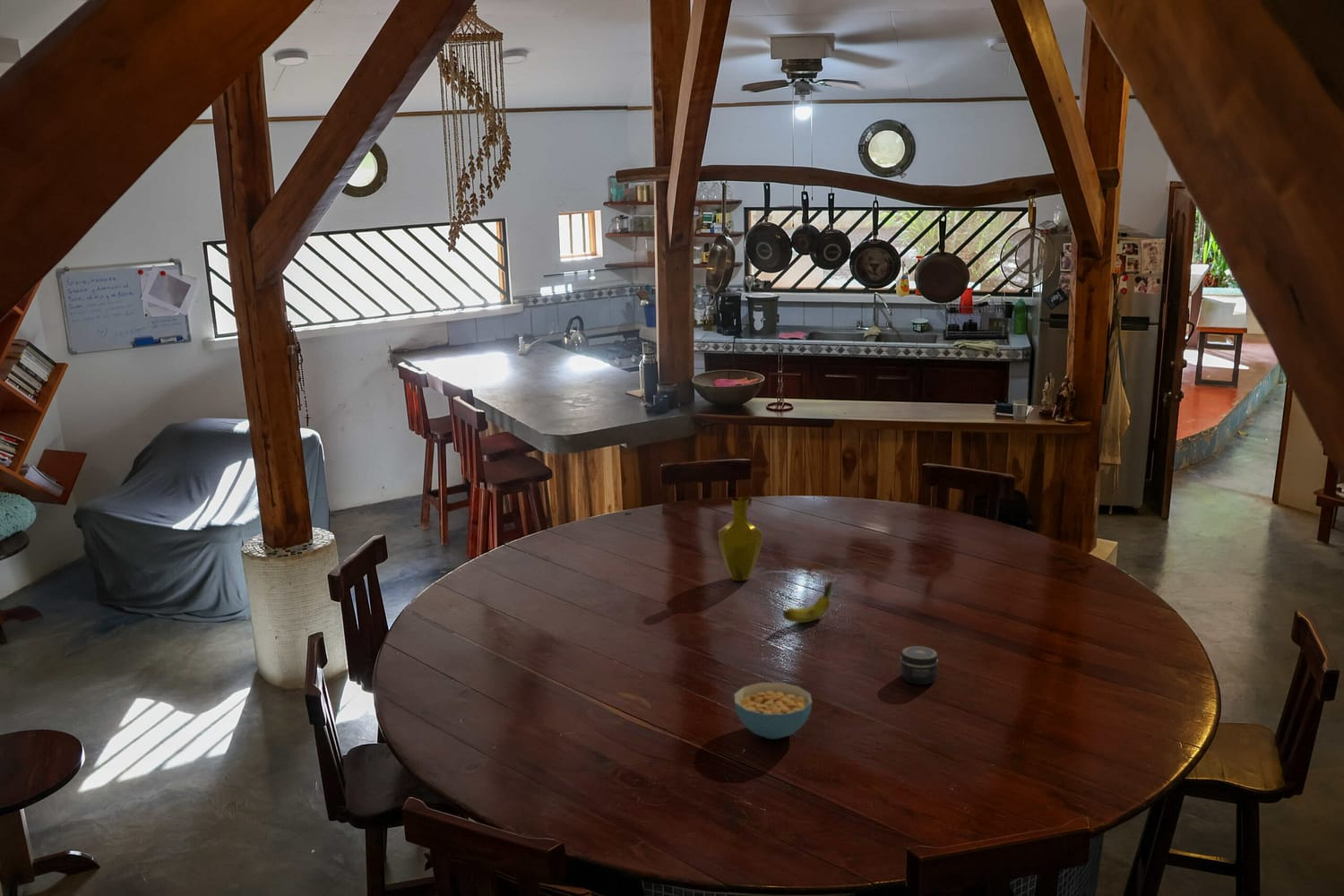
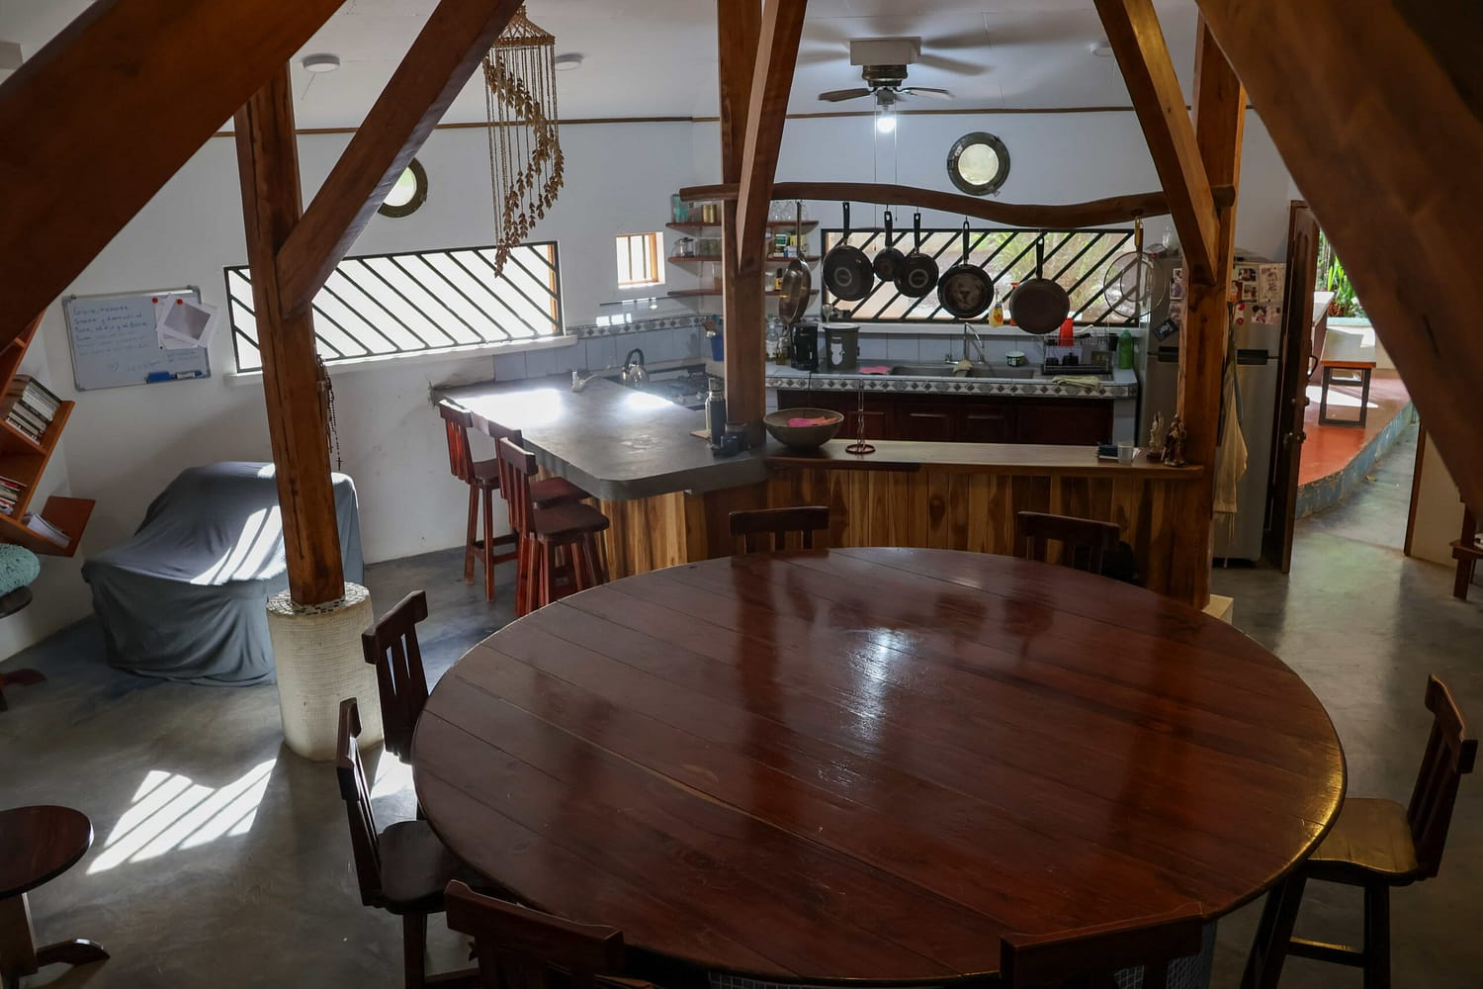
- cereal bowl (772, 716)
- jar (918, 665)
- fruit (808, 607)
- vase (740, 538)
